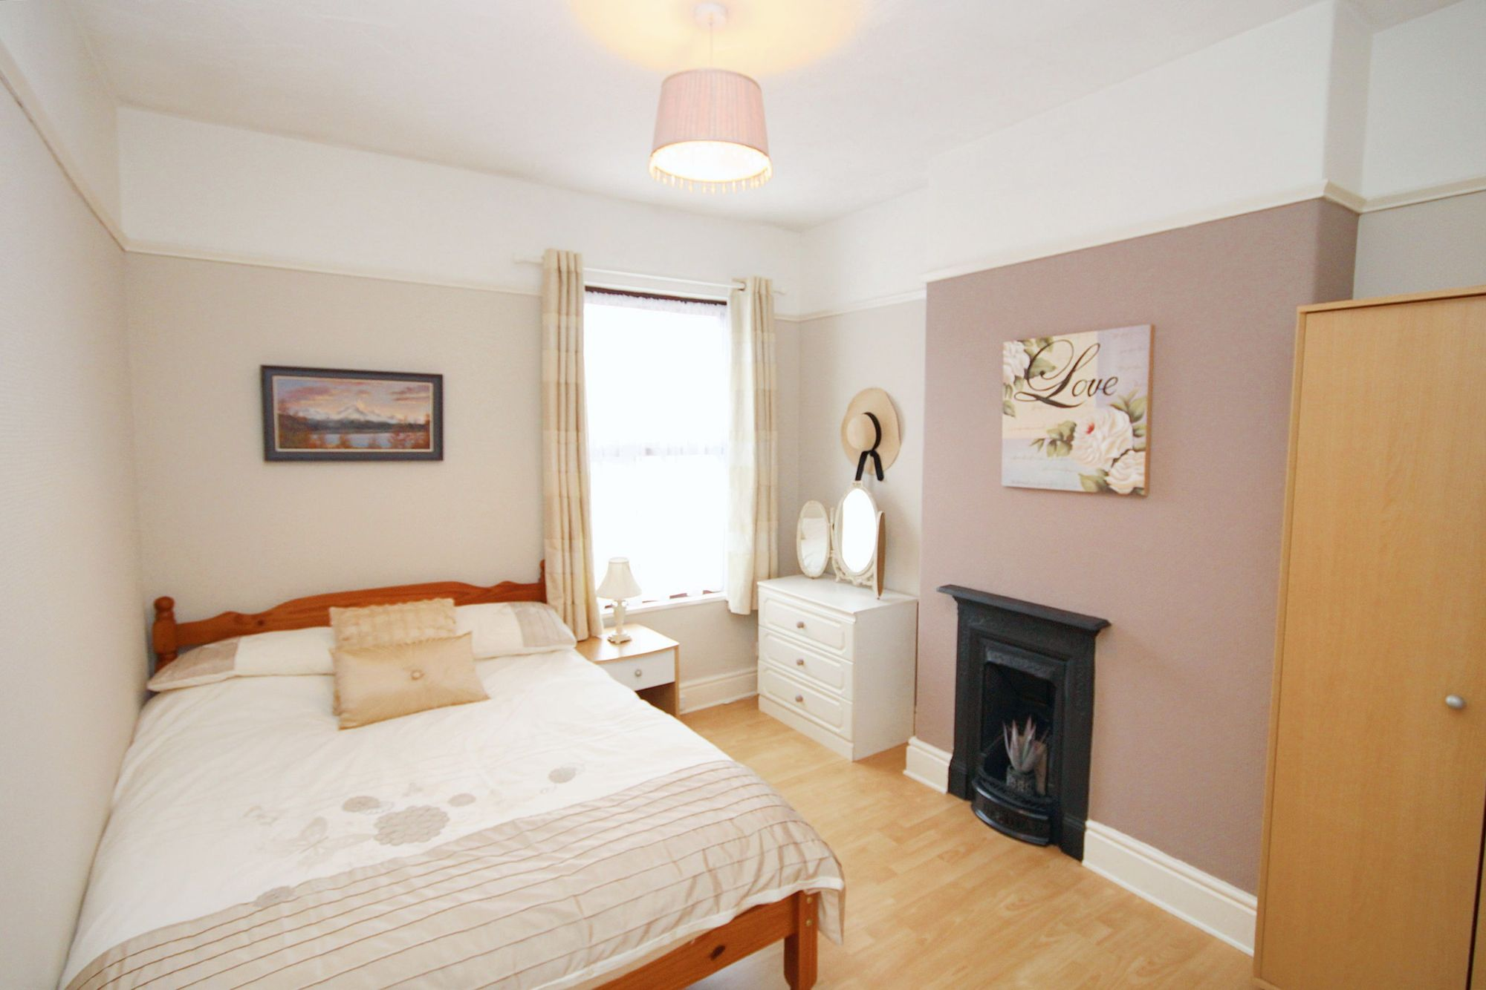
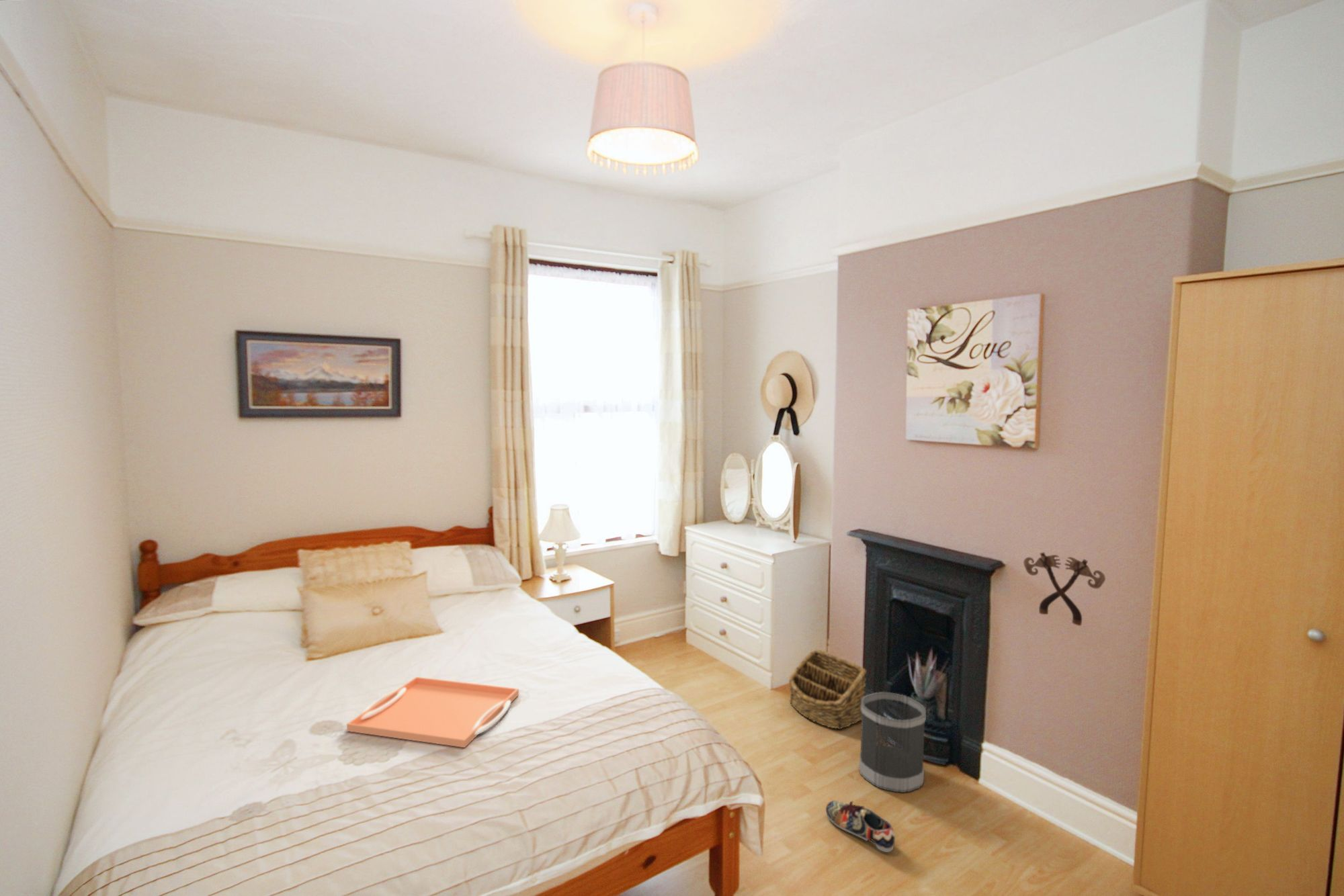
+ serving tray (437, 709)
+ wastebasket (892, 740)
+ basket (823, 687)
+ shoe (860, 819)
+ decorative ornament (1062, 588)
